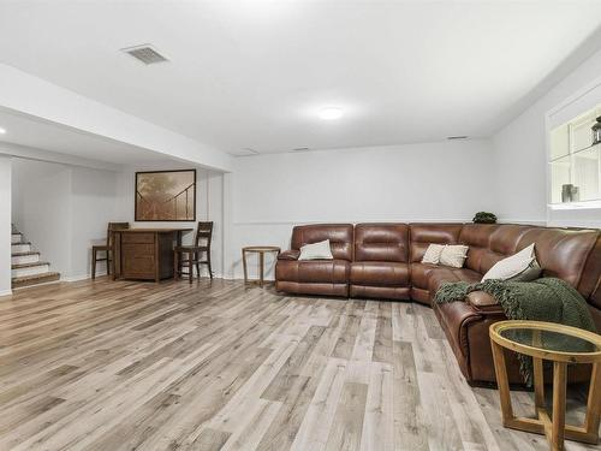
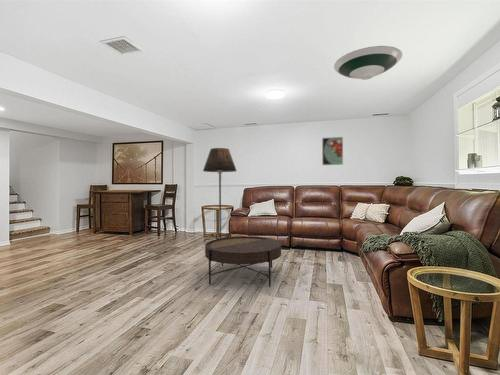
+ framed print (332, 151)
+ floor lamp (220, 199)
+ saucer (366, 69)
+ coffee table (243, 259)
